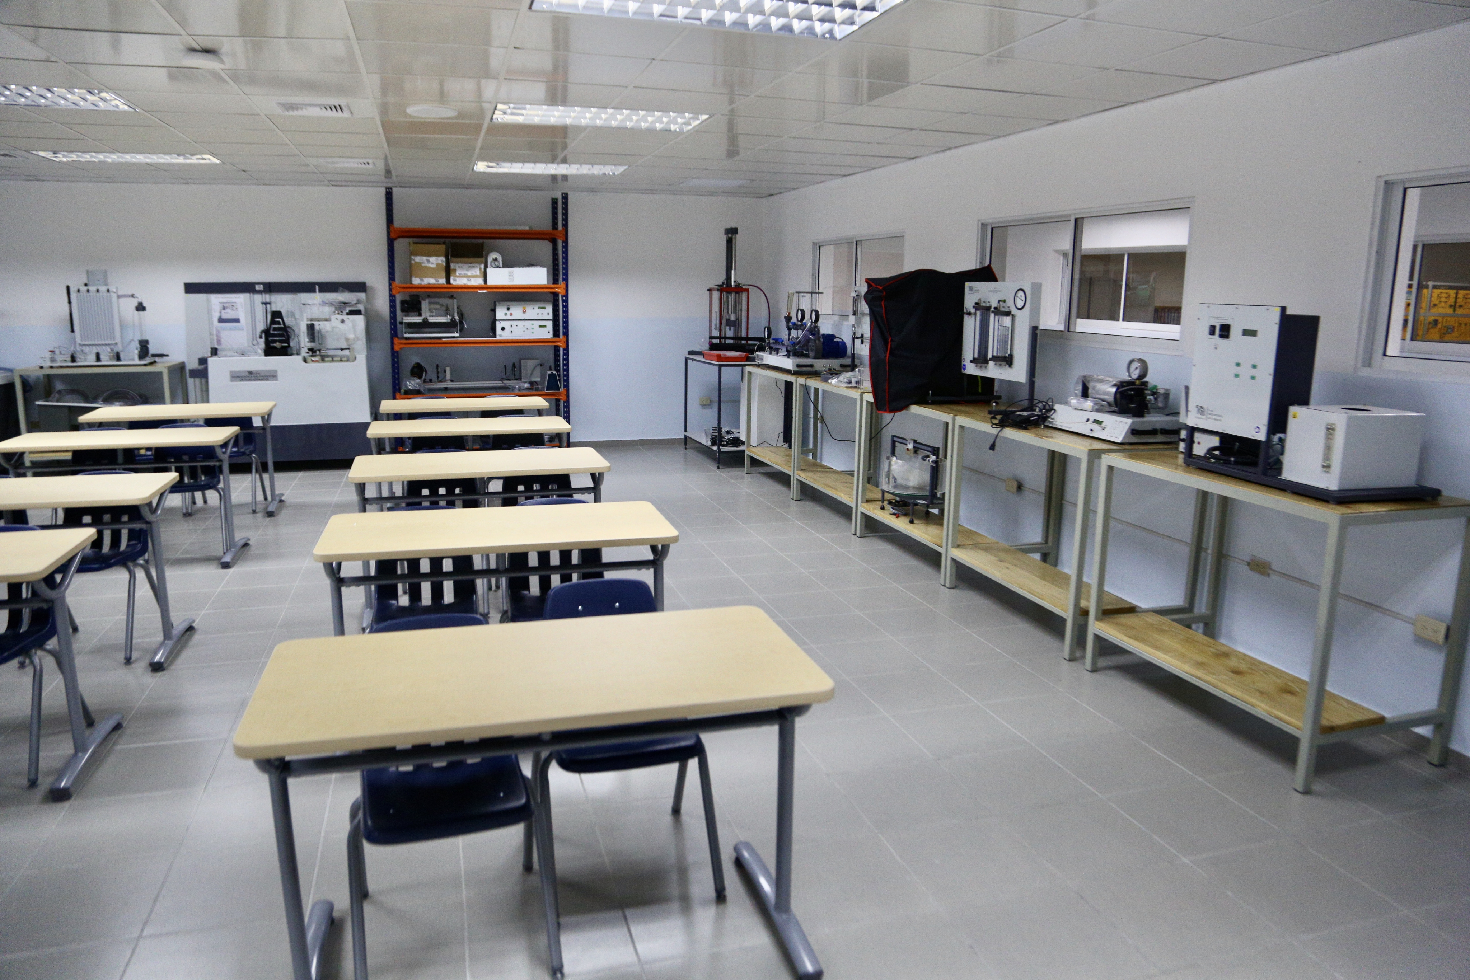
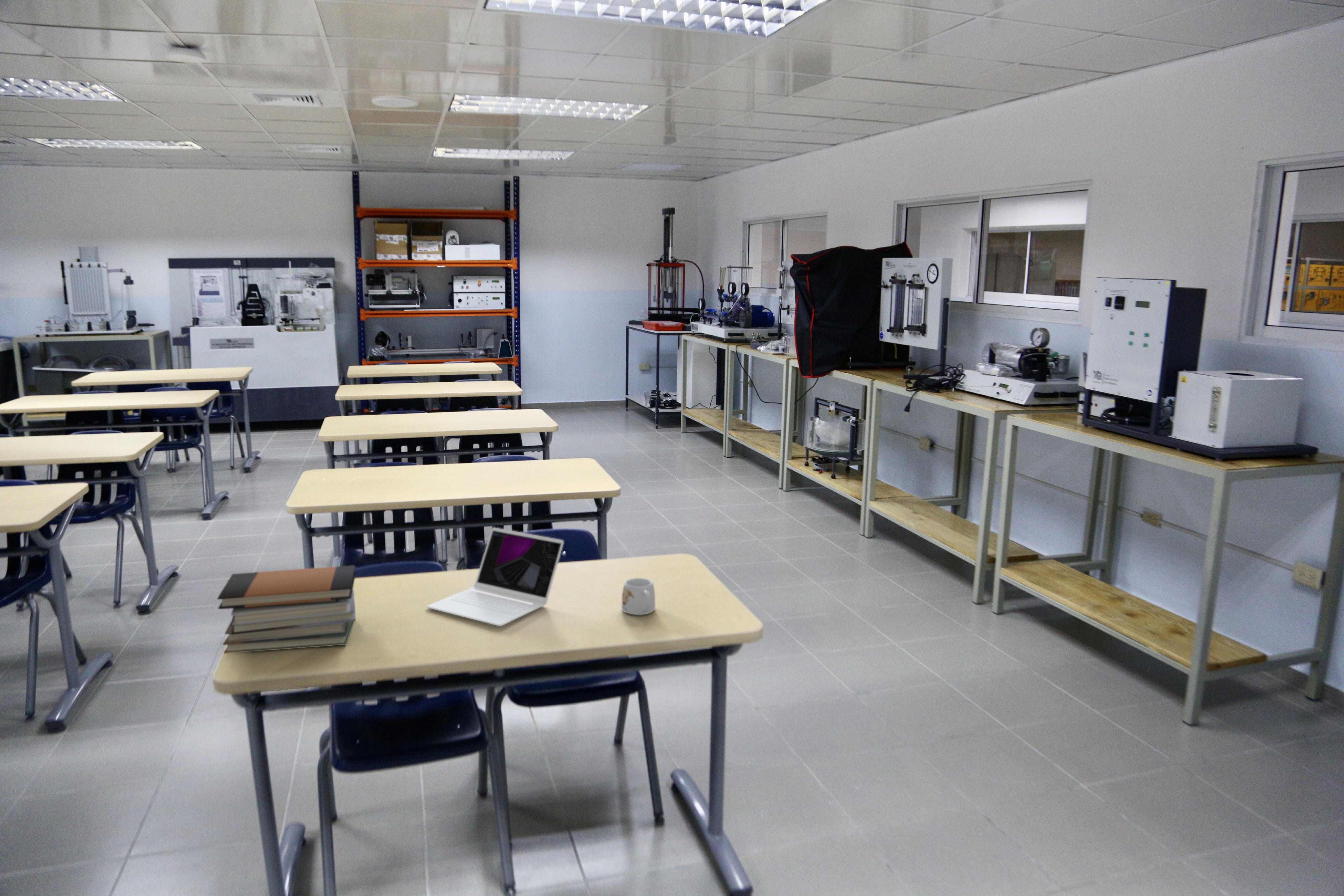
+ laptop (496, 570)
+ mug (640, 598)
+ book stack (293, 608)
